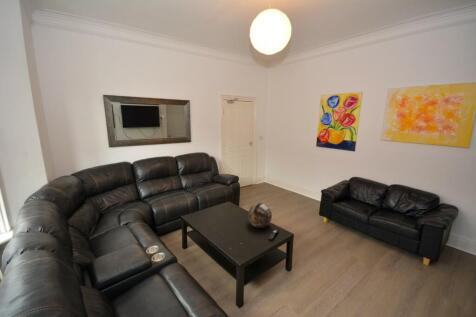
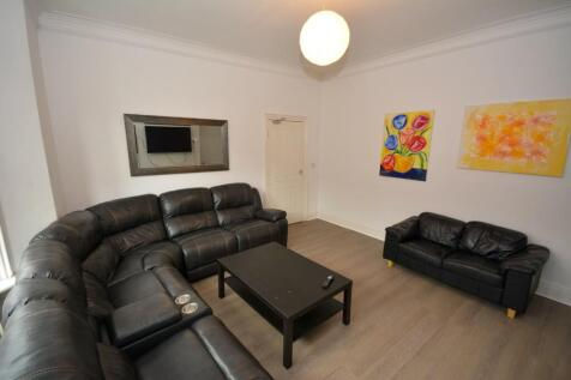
- decorative bowl (259, 215)
